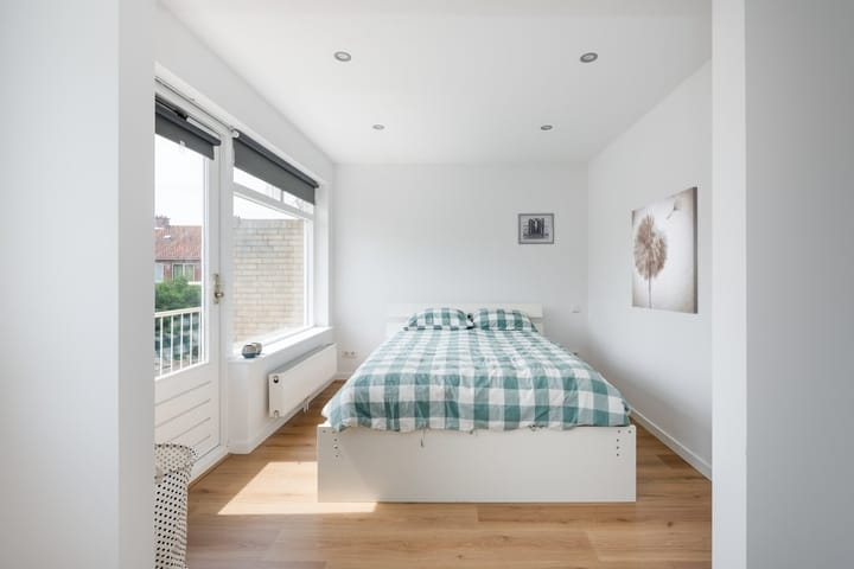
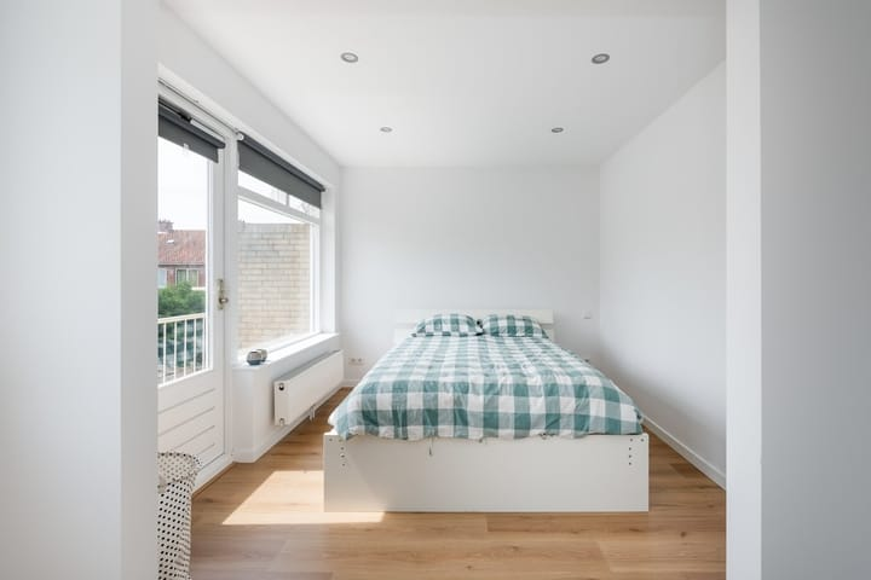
- wall art (659, 255)
- wall art (535, 229)
